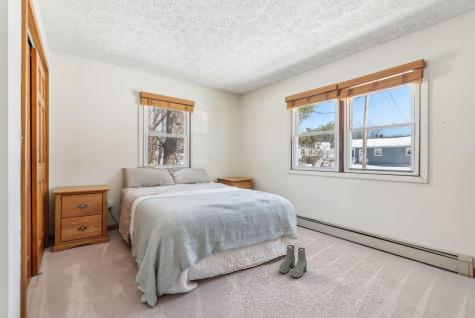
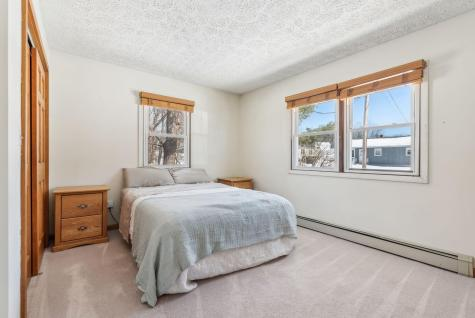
- boots (293, 259)
